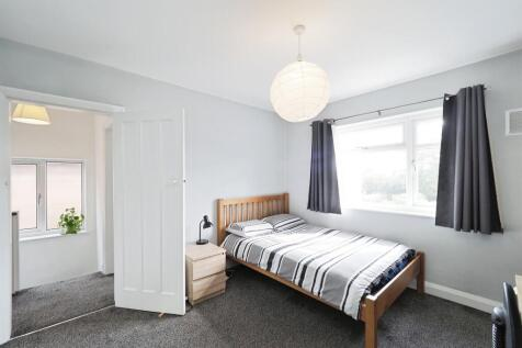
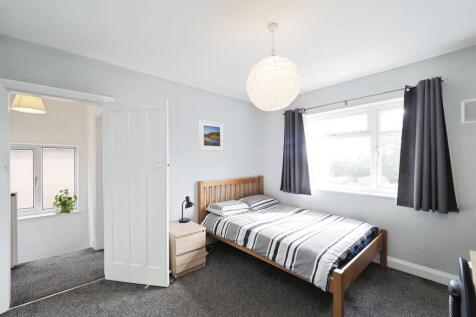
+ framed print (211, 136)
